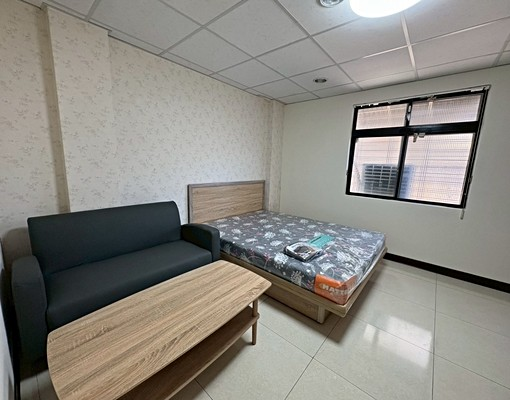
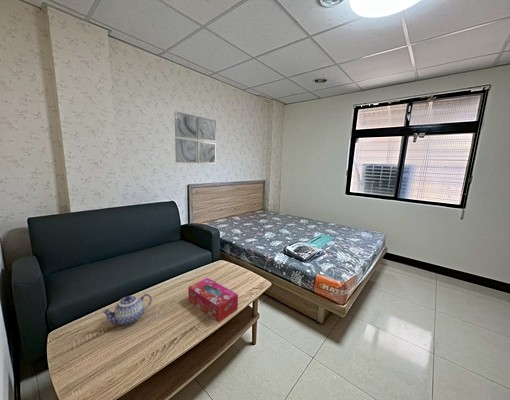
+ teapot (128, 307)
+ tissue box (212, 297)
+ wall art (197, 139)
